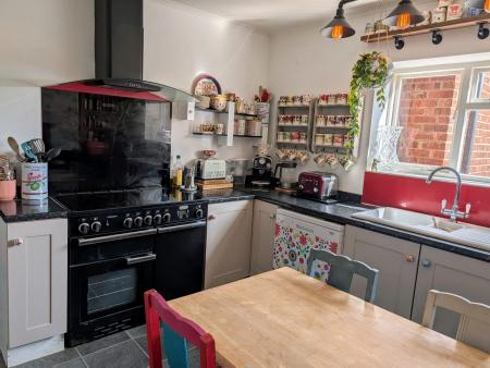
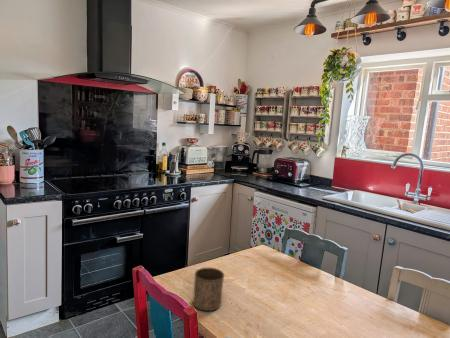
+ cup (208, 289)
